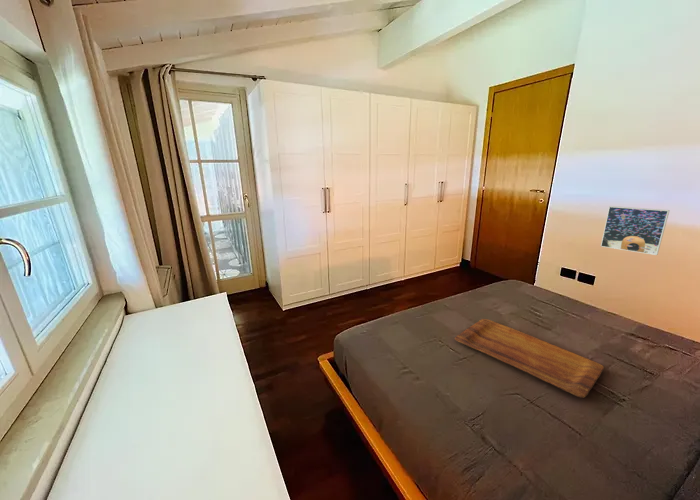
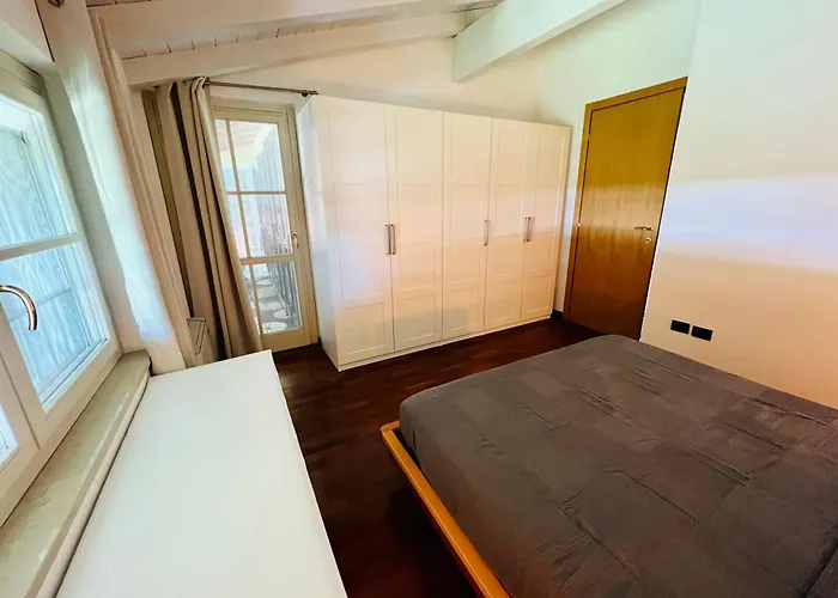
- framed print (632, 229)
- tray (522, 351)
